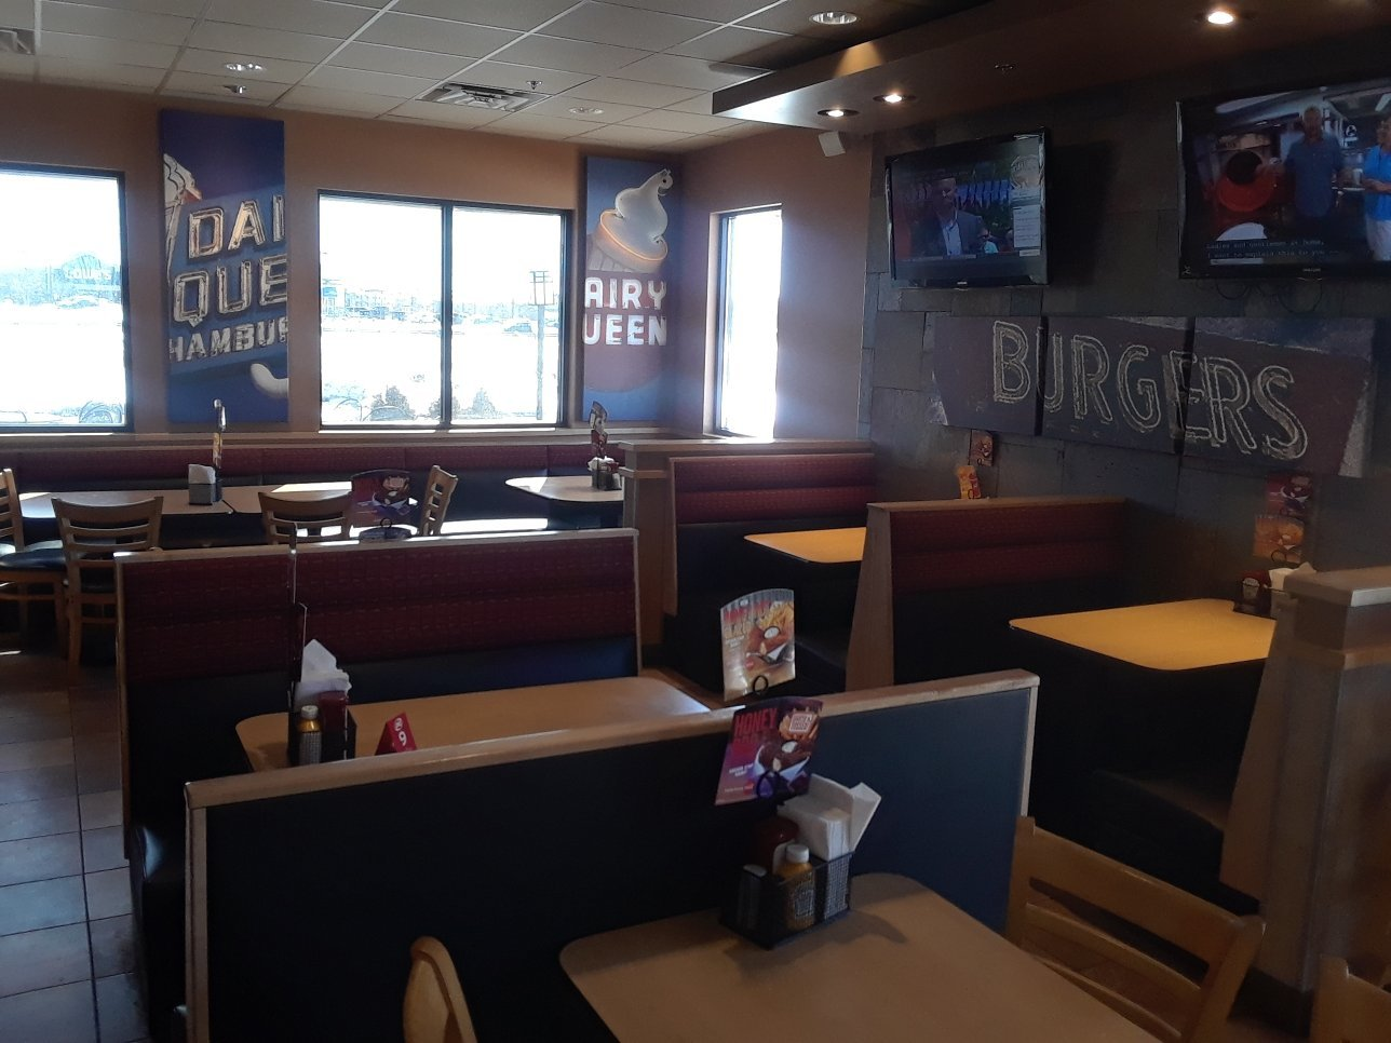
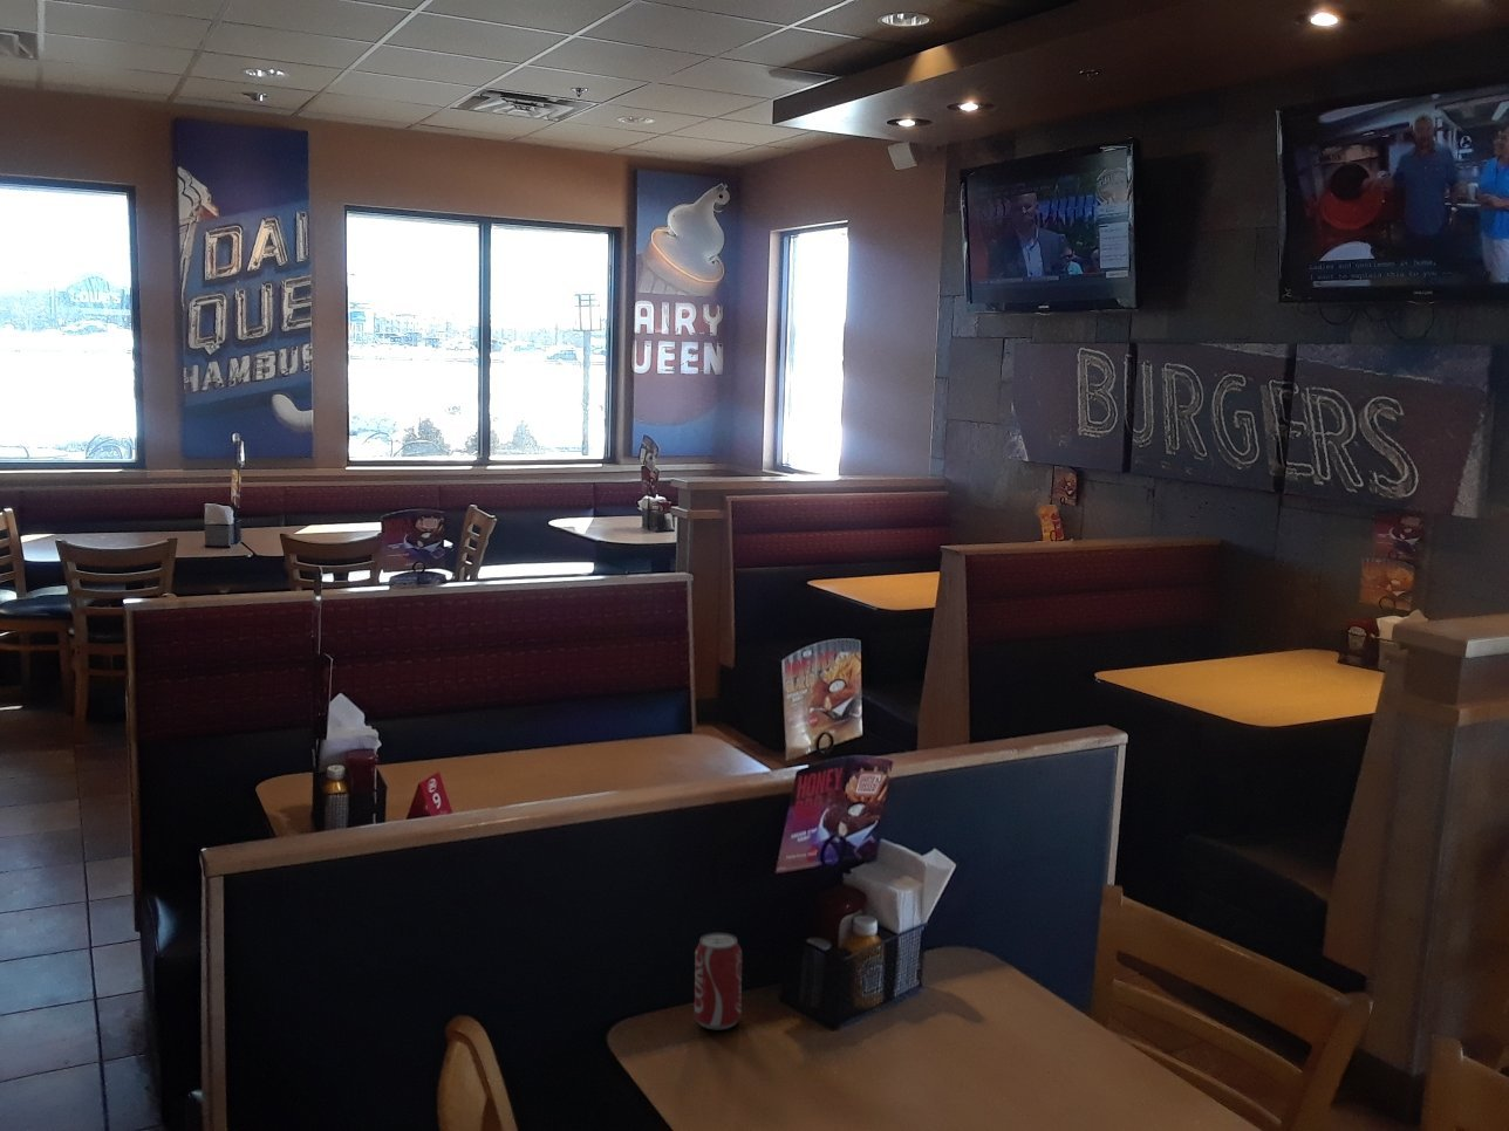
+ beverage can (718, 980)
